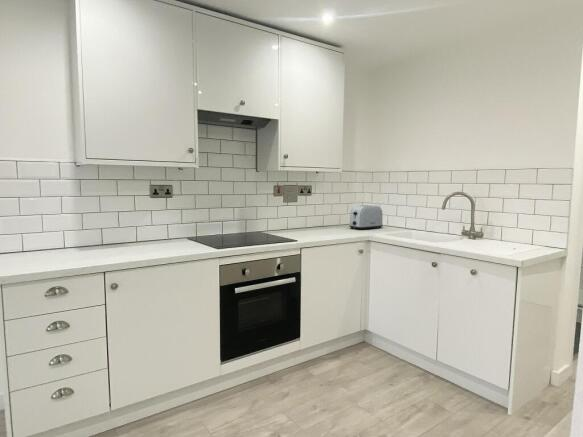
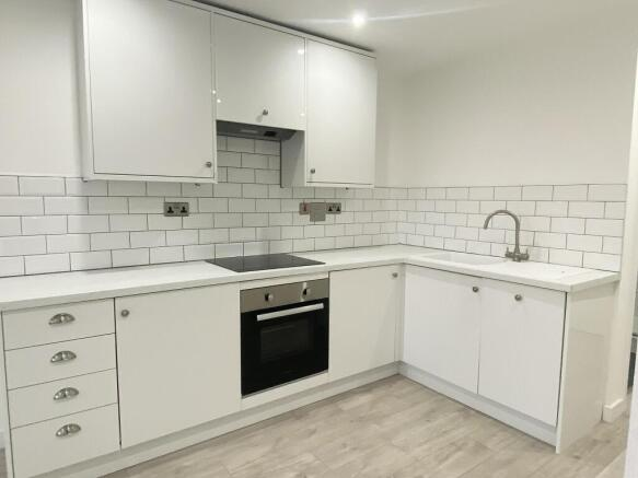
- toaster (365, 216)
